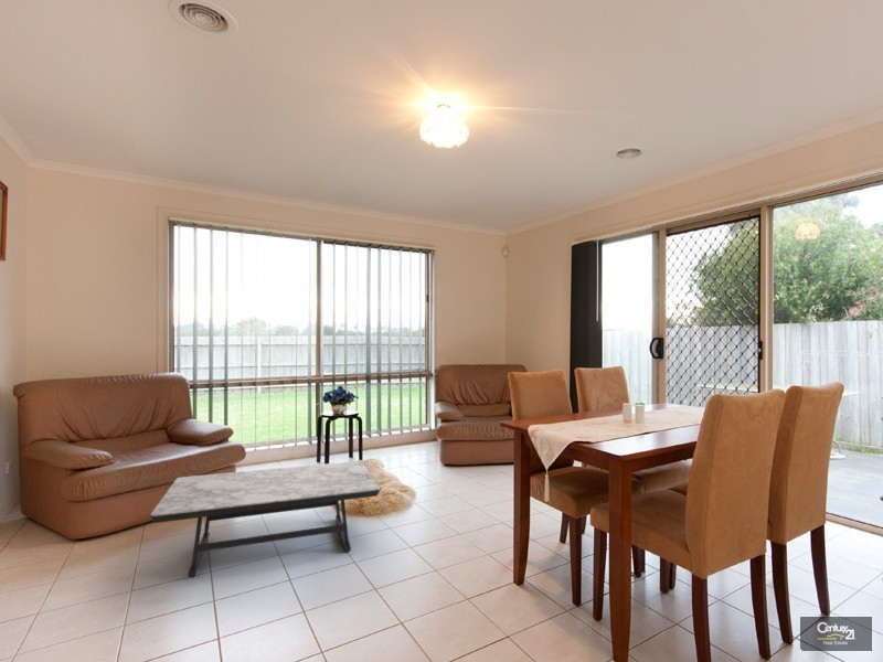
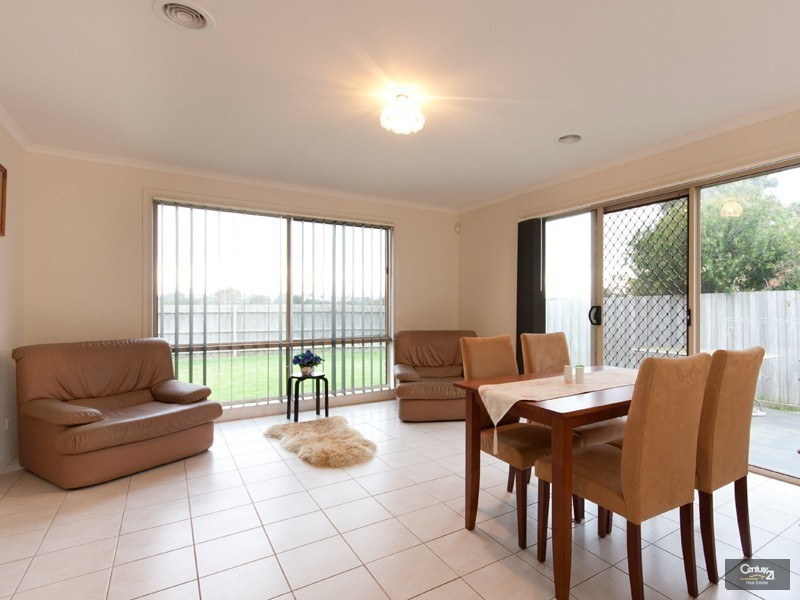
- coffee table (275, 512)
